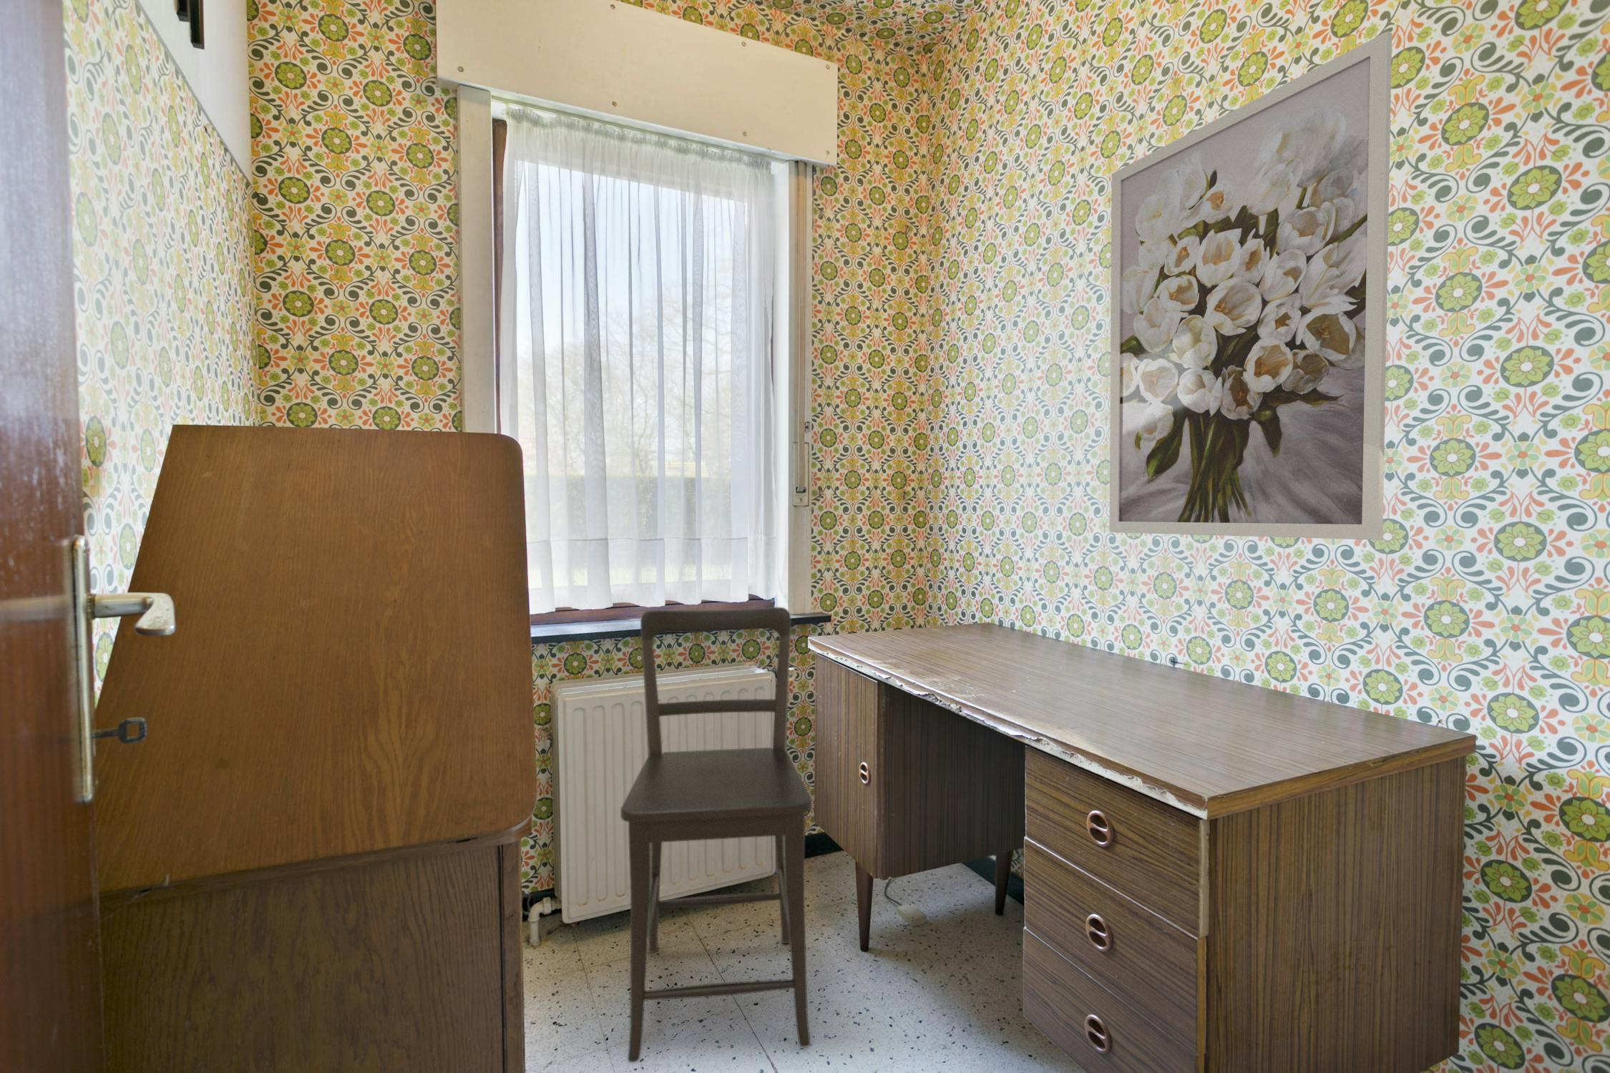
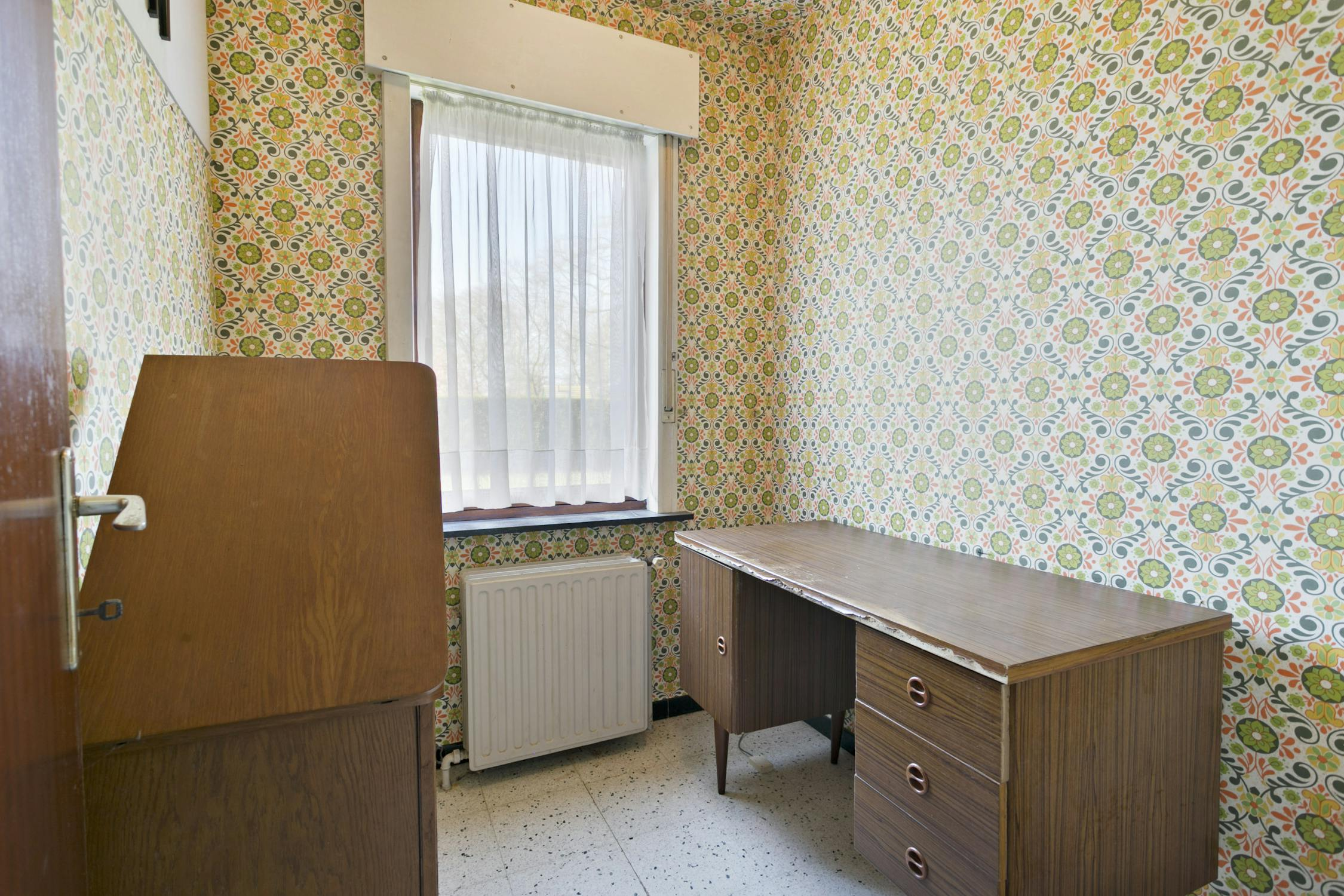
- wall art (1225, 327)
- chair (718, 804)
